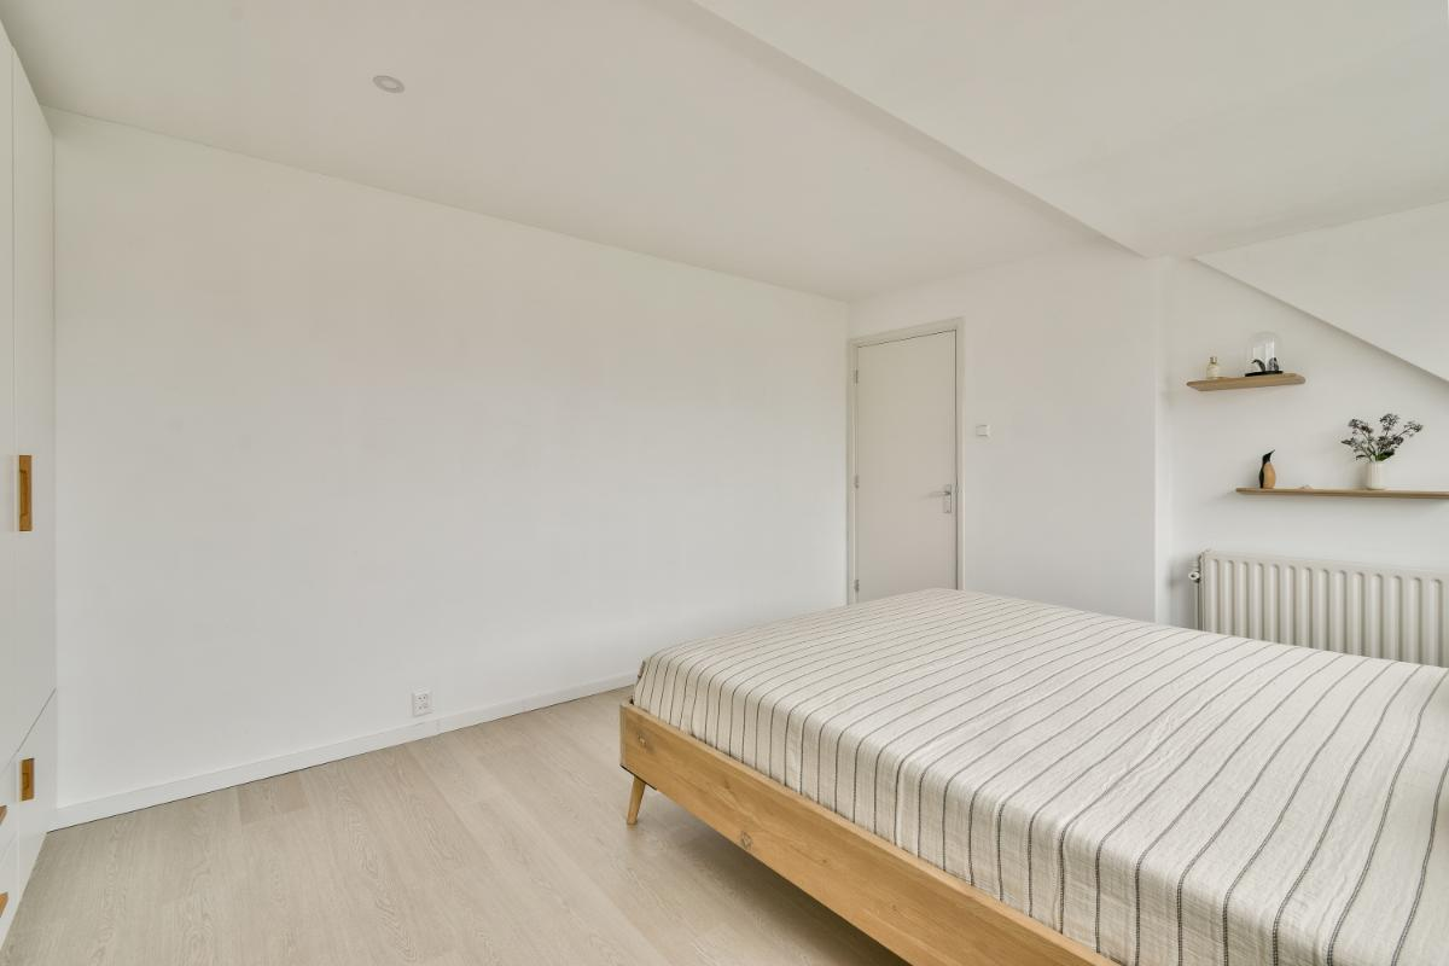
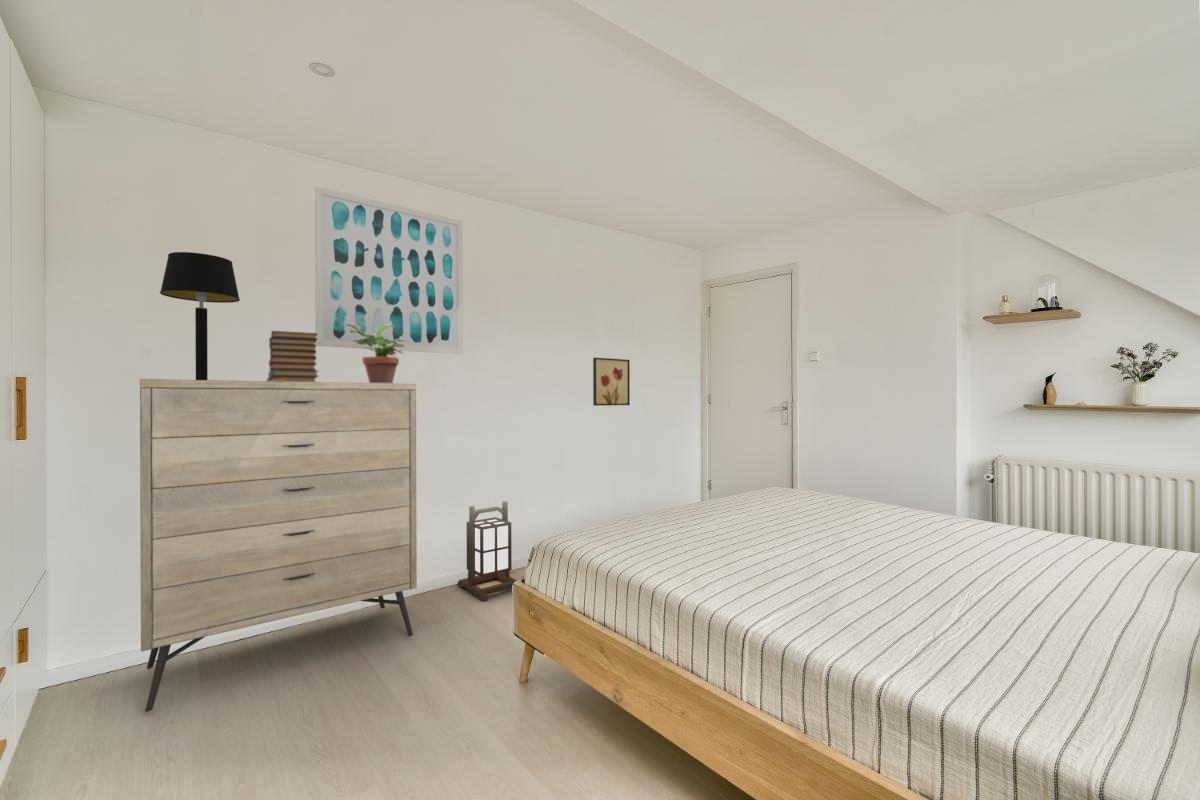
+ book stack (293, 358)
+ wall art (611, 382)
+ wall art (395, 277)
+ dresser (288, 516)
+ potted plant (377, 352)
+ lantern (489, 545)
+ table lamp (201, 319)
